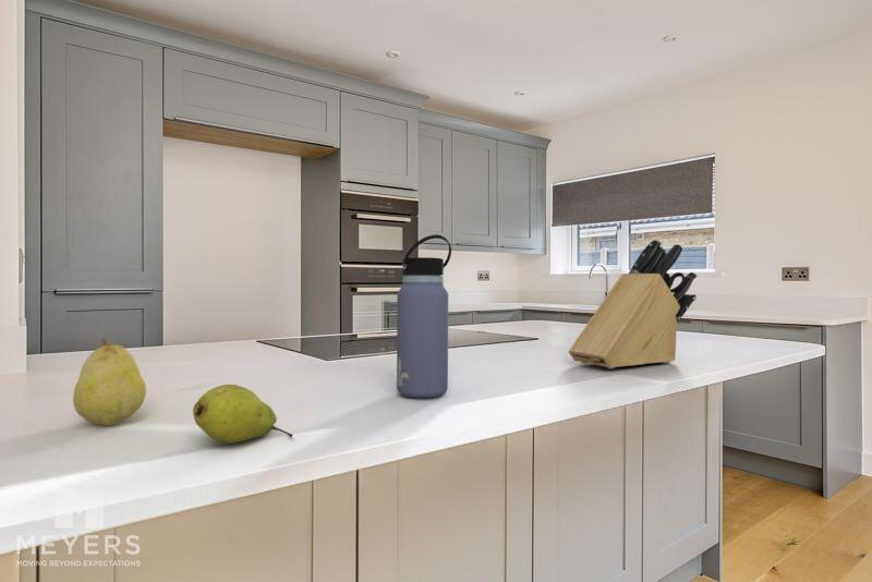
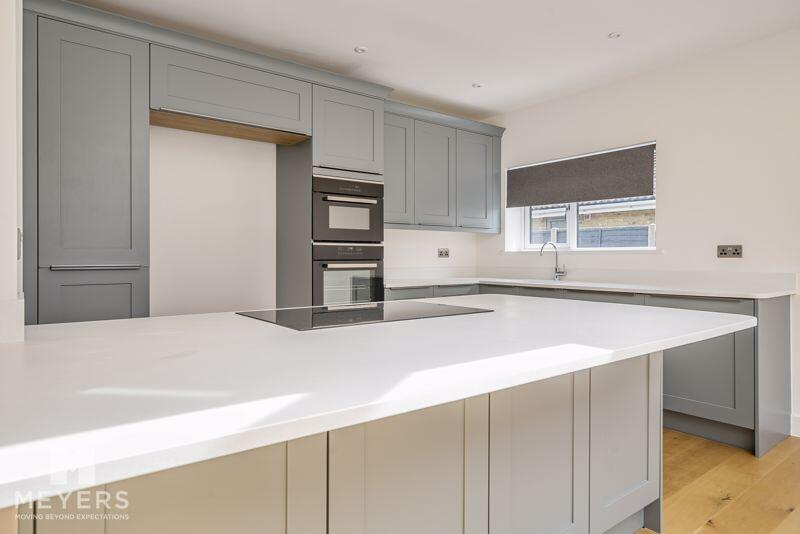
- fruit (243, 412)
- knife block (637, 299)
- water bottle (423, 315)
- fruit (111, 379)
